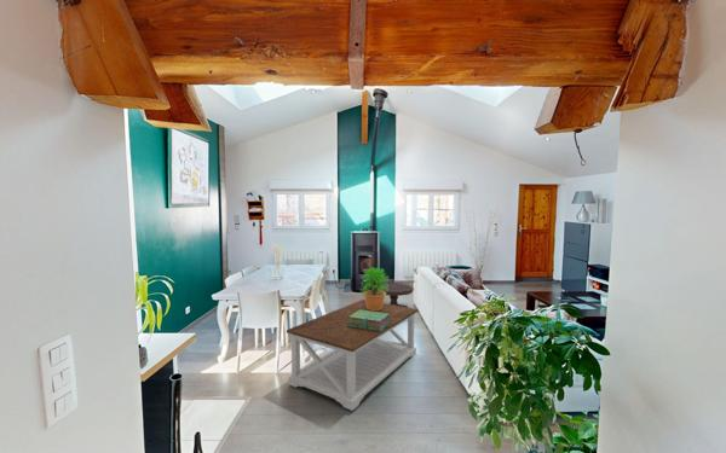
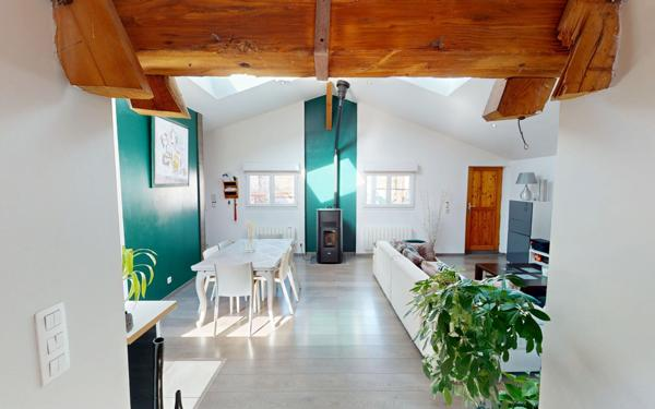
- side table (393, 297)
- potted plant (373, 286)
- stack of books (369, 319)
- coffee table (358, 343)
